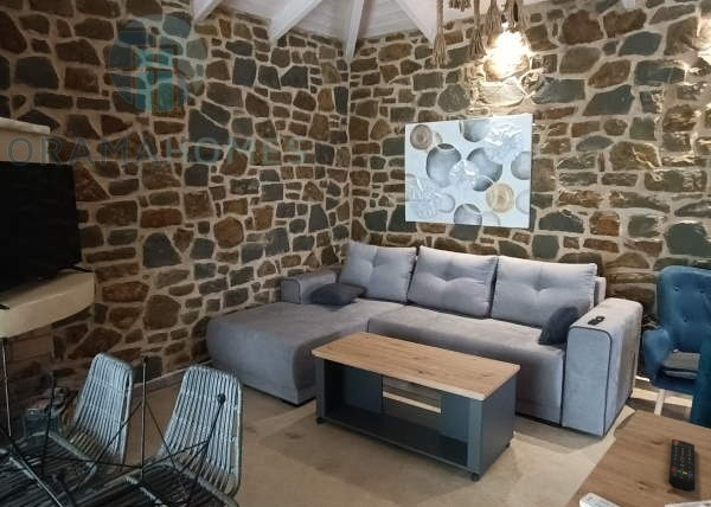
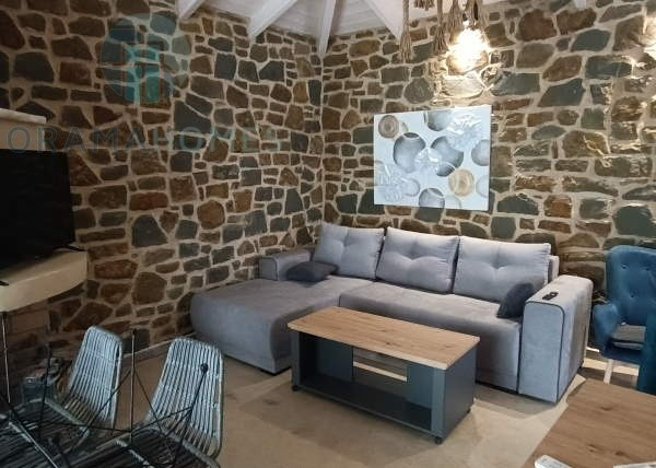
- remote control (681, 463)
